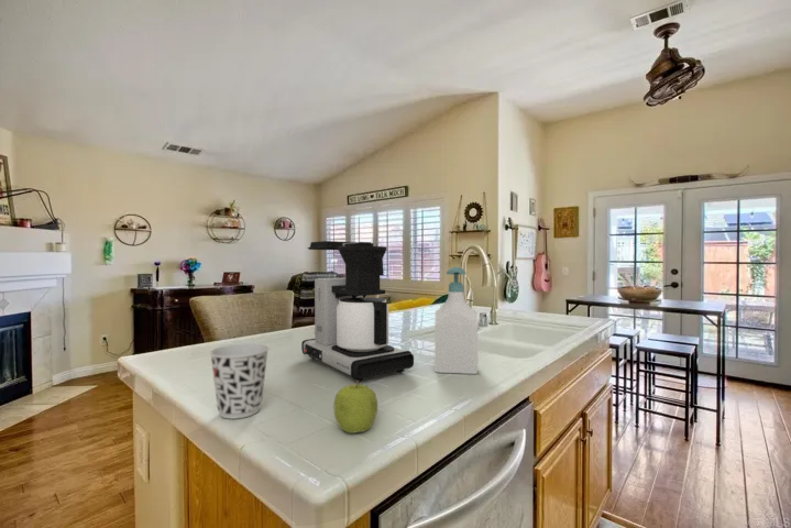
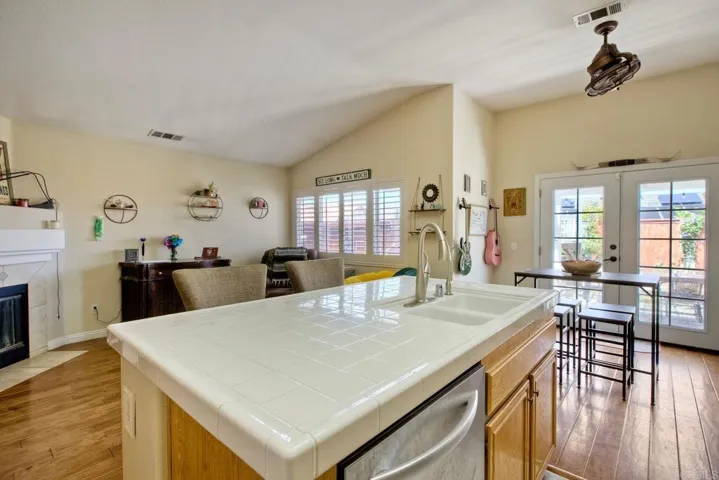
- coffee maker (353, 302)
- soap bottle (455, 318)
- cup (240, 380)
- fruit (355, 405)
